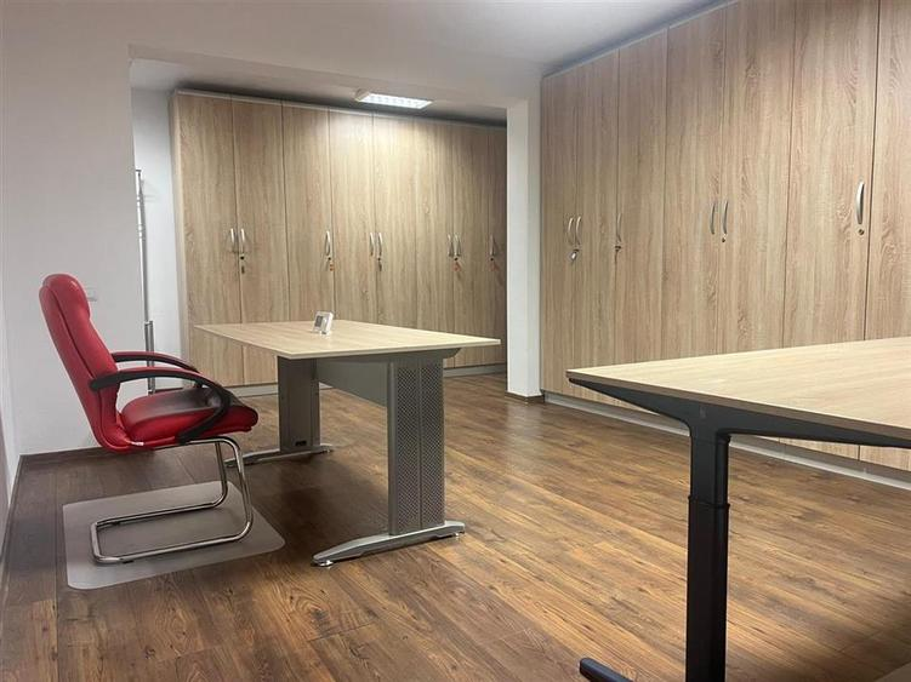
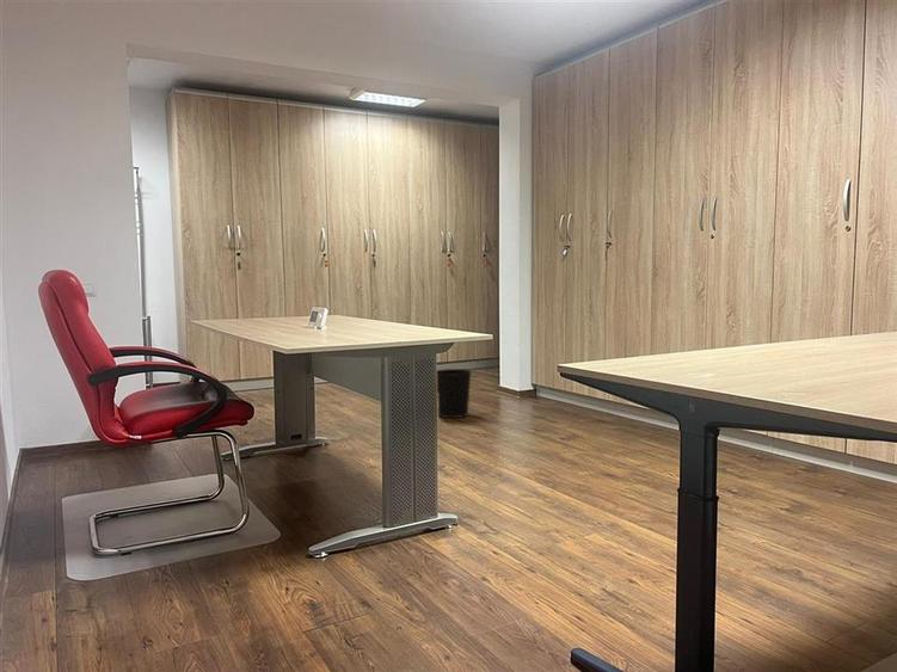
+ wastebasket (453, 393)
